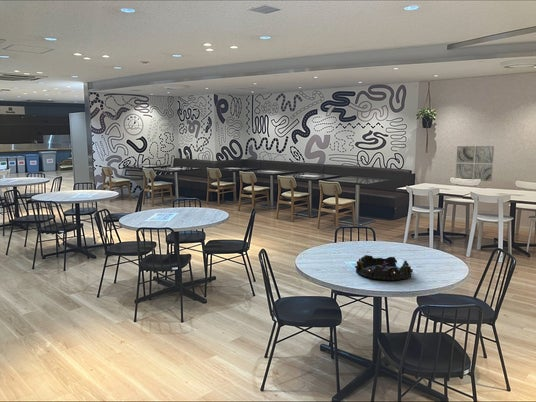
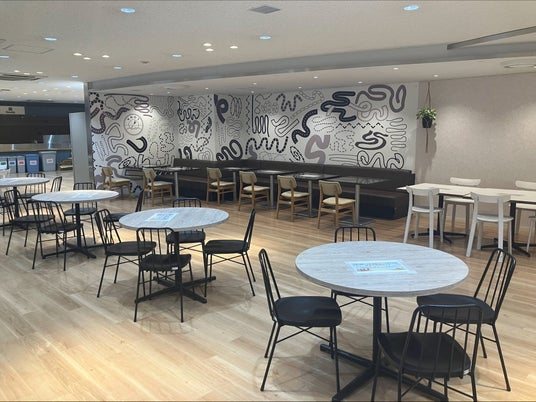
- decorative bowl (382, 265)
- wall art (474, 164)
